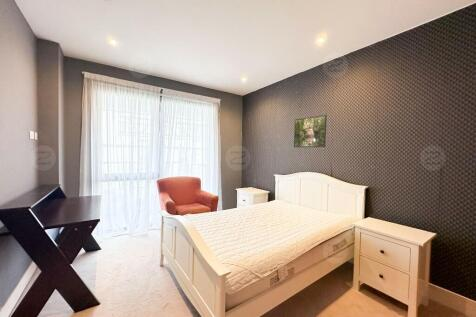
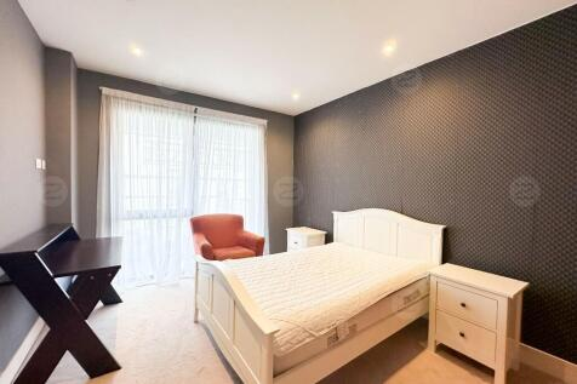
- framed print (309, 132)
